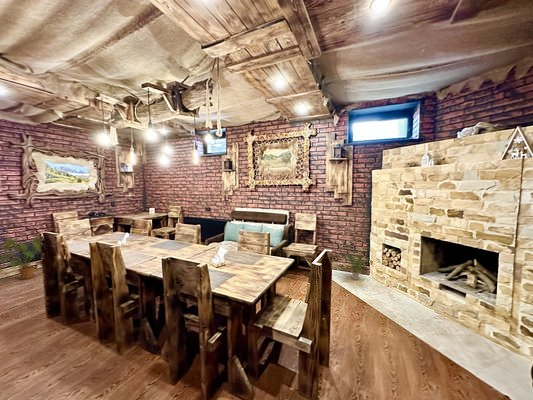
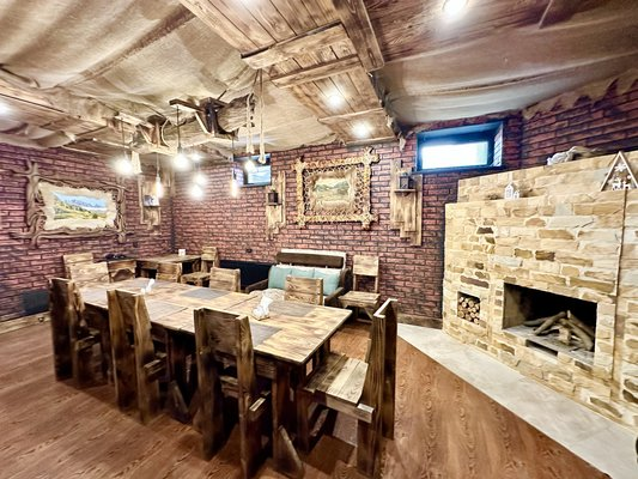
- potted plant (355, 264)
- house plant (27, 256)
